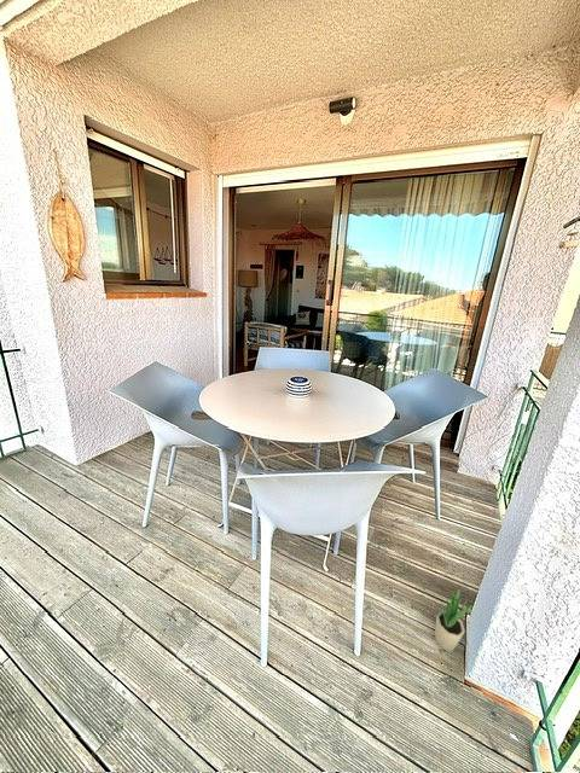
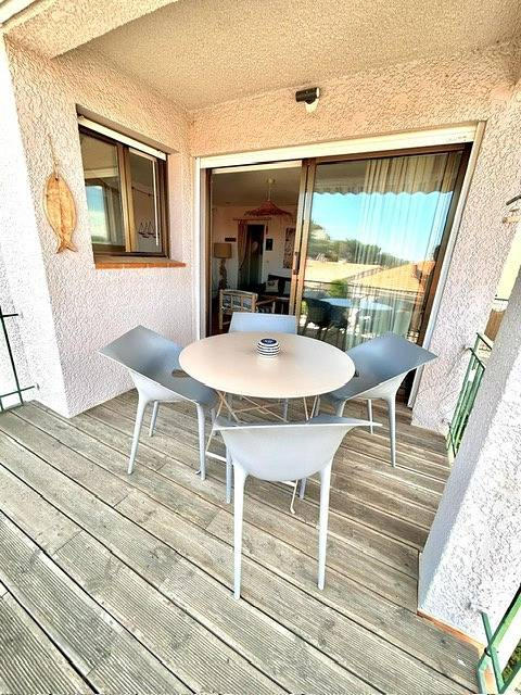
- potted plant (452, 617)
